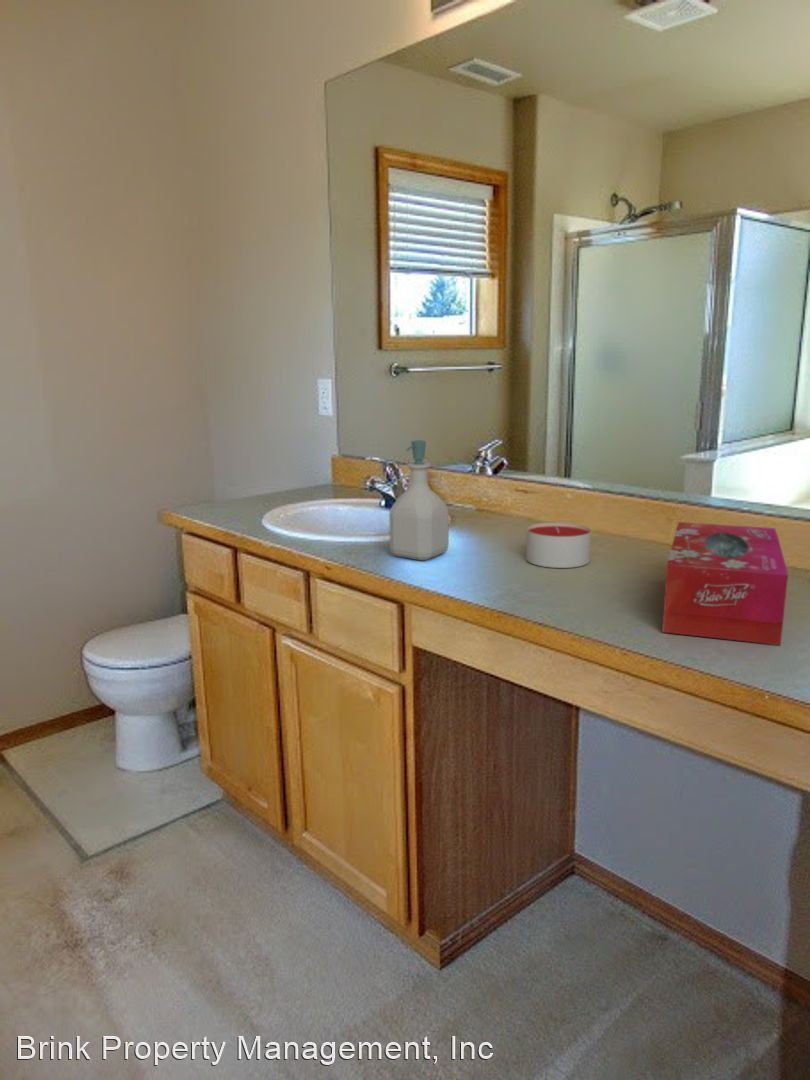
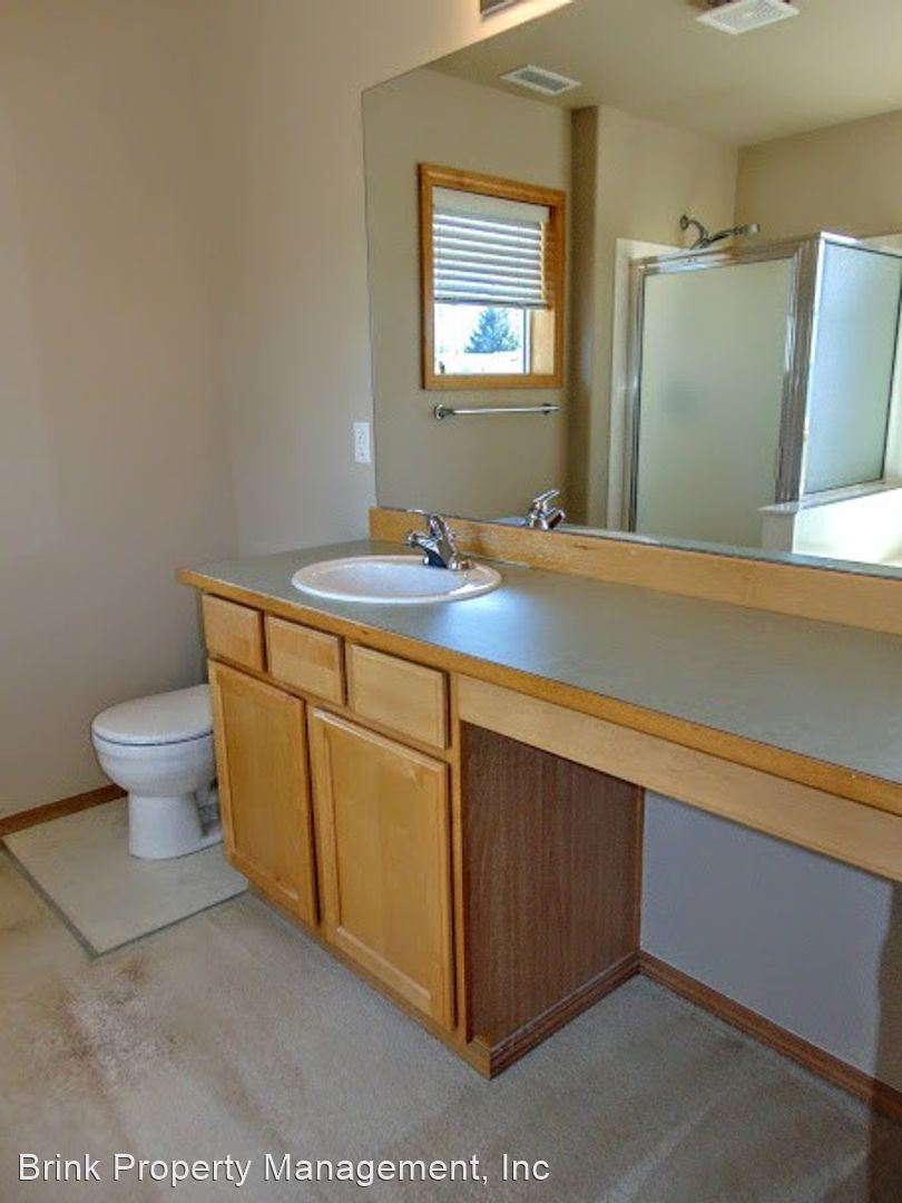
- tissue box (723, 576)
- soap bottle (419, 498)
- candle (558, 543)
